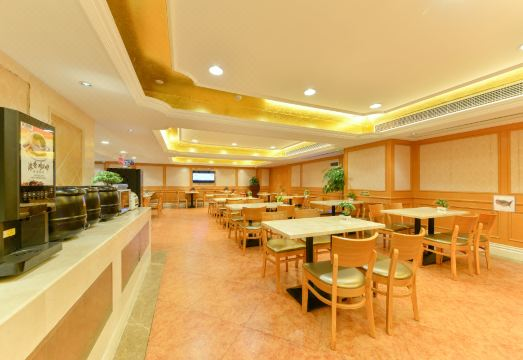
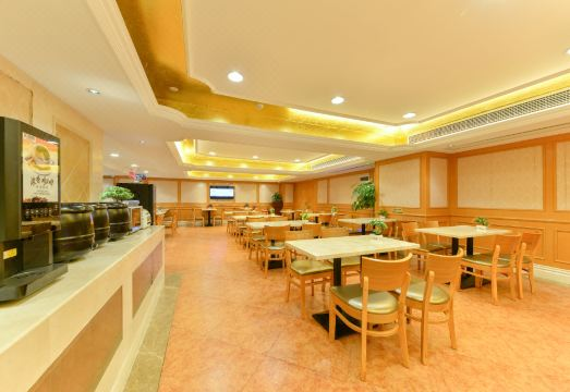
- wall art (503, 203)
